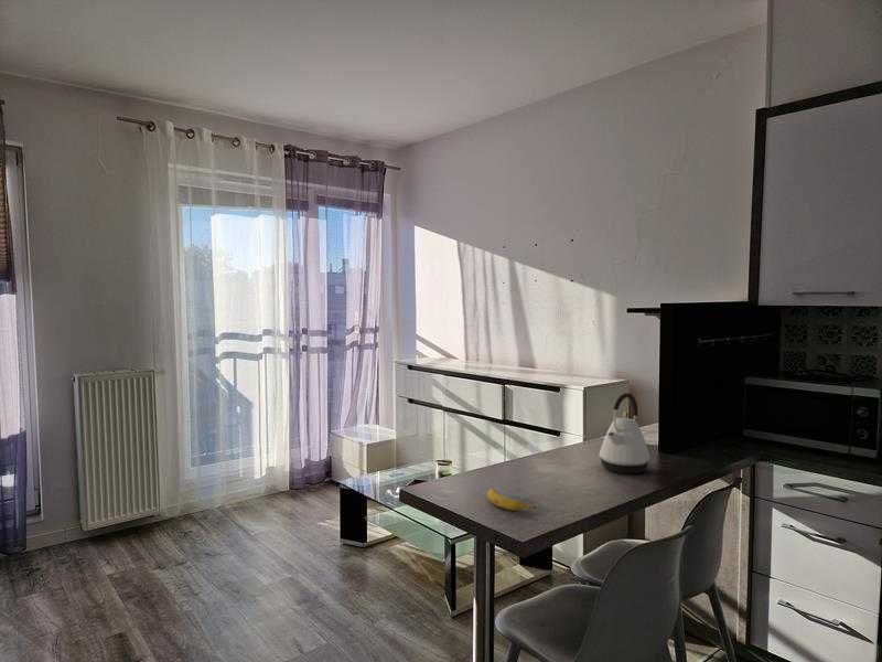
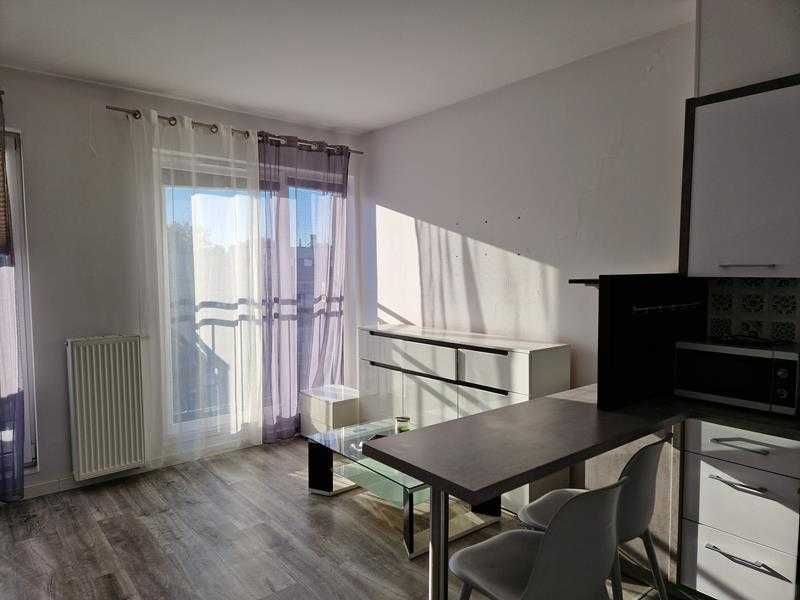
- banana (508, 499)
- kettle (624, 430)
